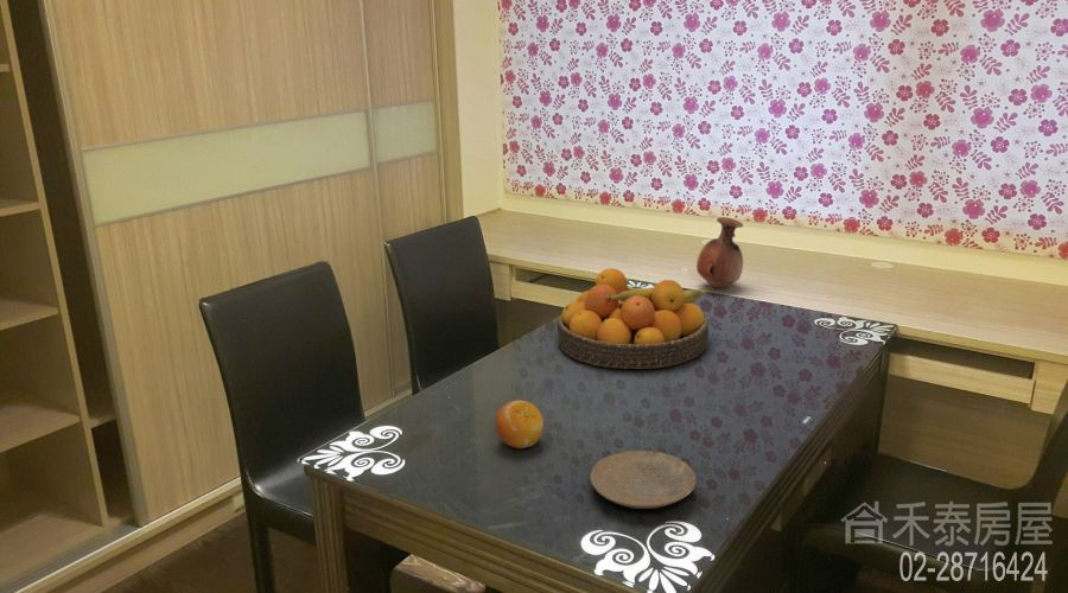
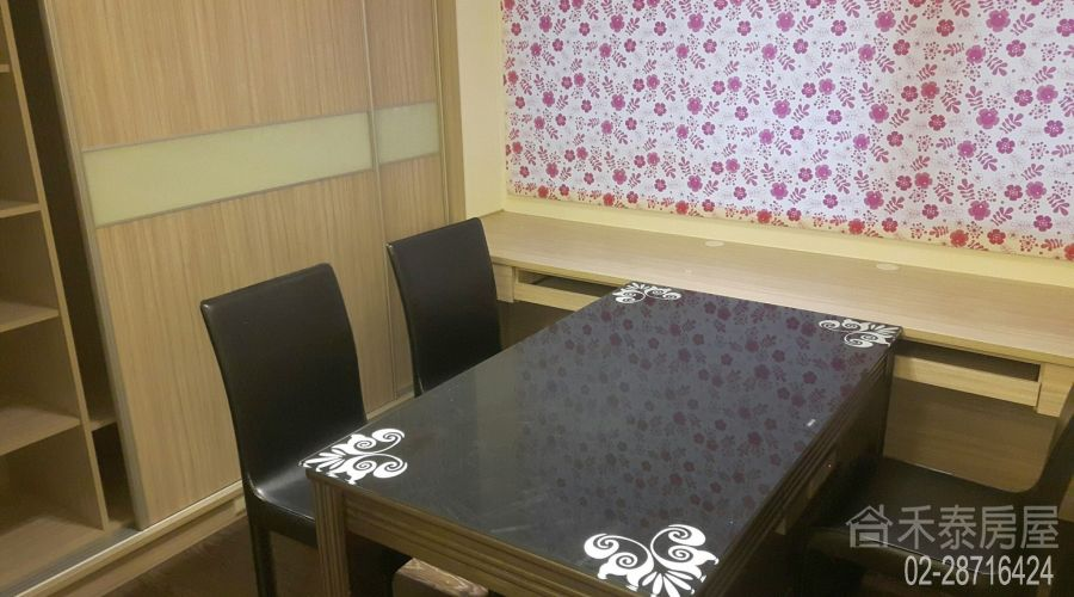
- fruit (519, 423)
- fruit bowl (631, 310)
- vase (719, 253)
- plate (642, 483)
